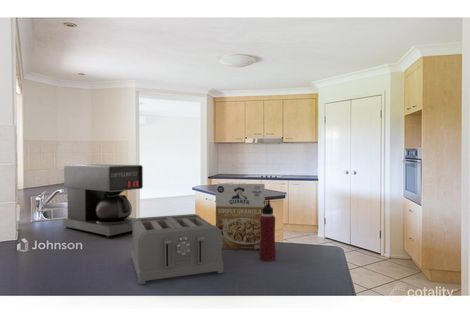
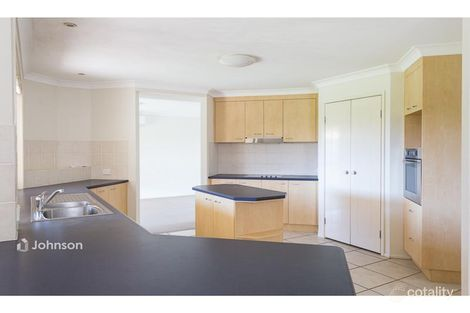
- water bottle (267, 229)
- coffee maker (103, 197)
- toaster (175, 244)
- cereal box (240, 215)
